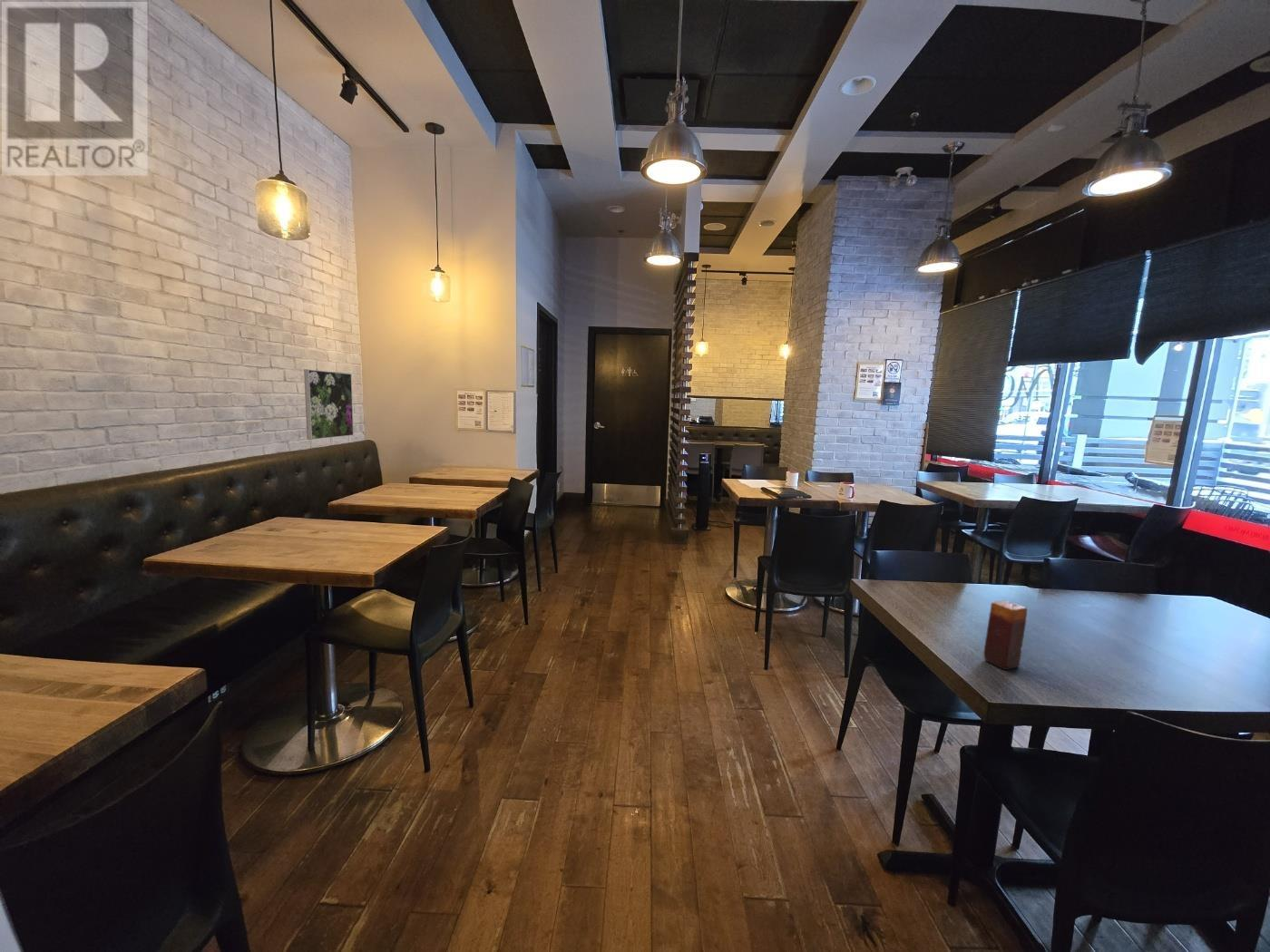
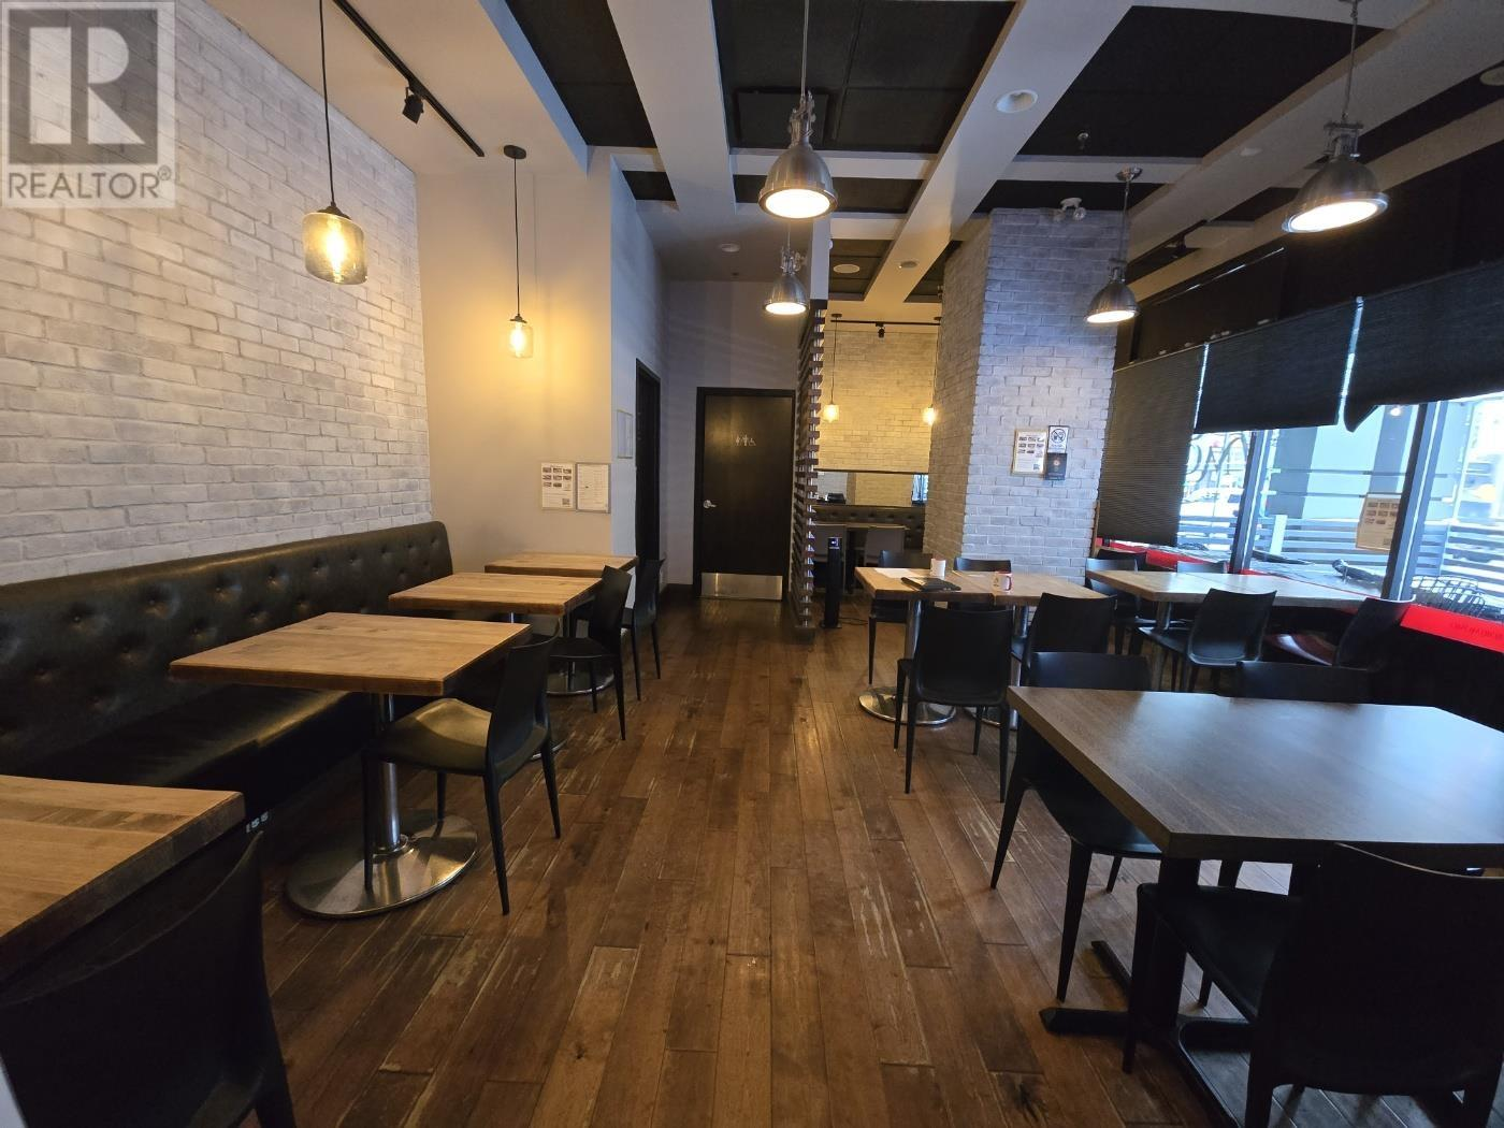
- candle (1004, 634)
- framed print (330, 404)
